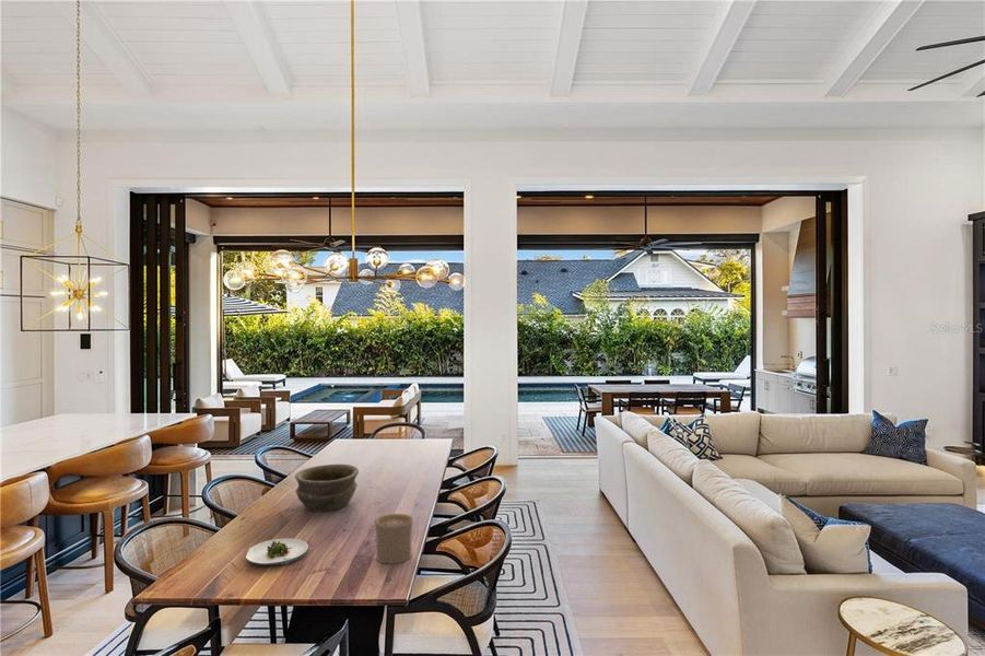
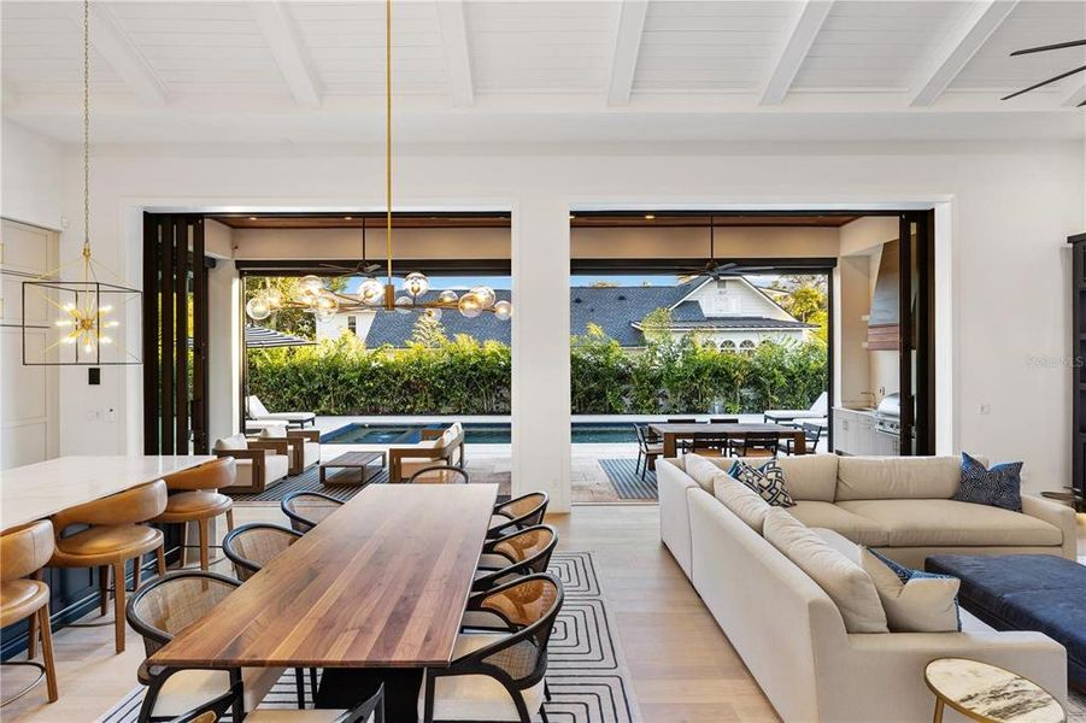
- salad plate (278, 548)
- cup (394, 538)
- bowl (327, 488)
